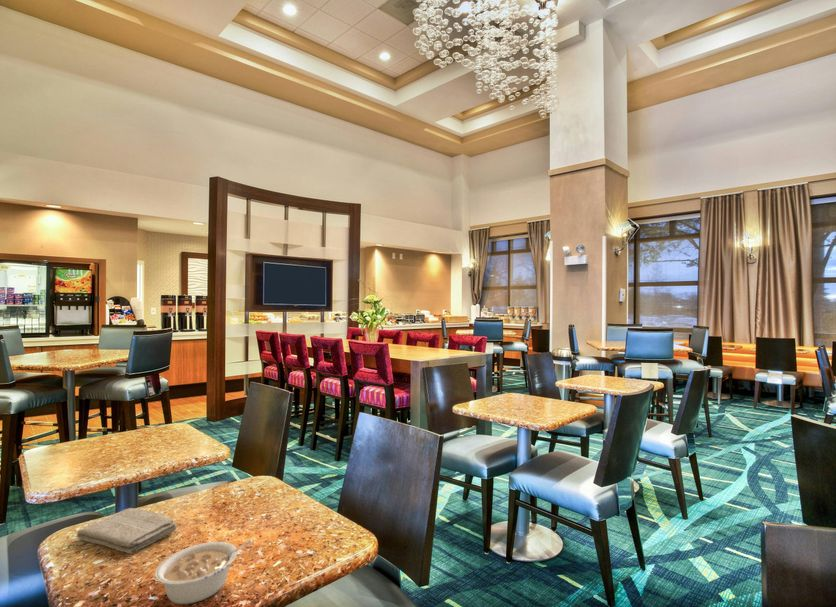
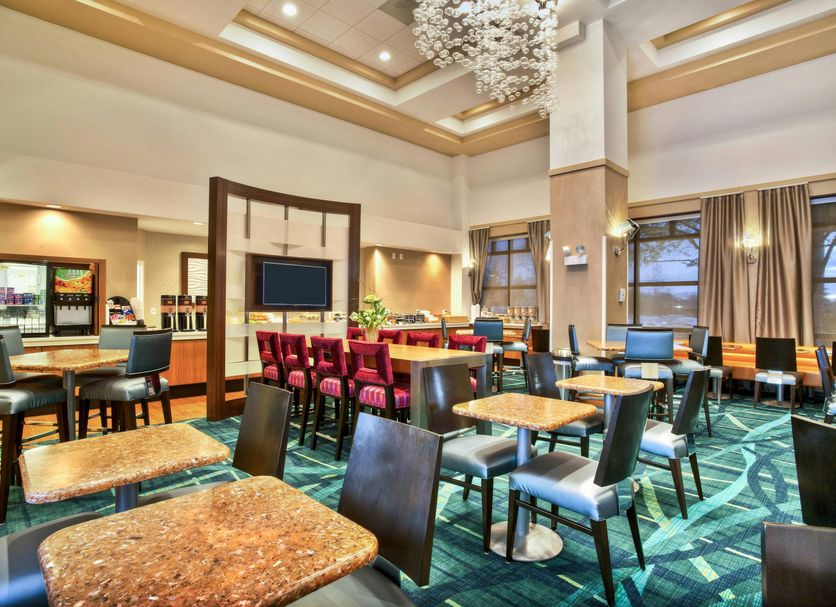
- legume (200, 570)
- washcloth (128, 528)
